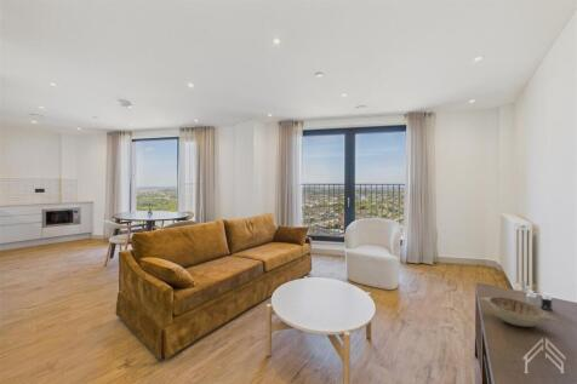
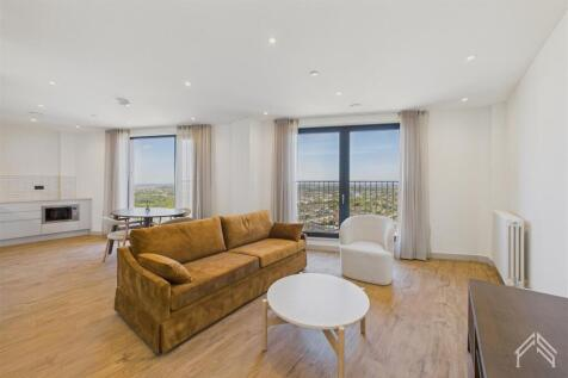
- candle (542, 299)
- decorative bowl (515, 314)
